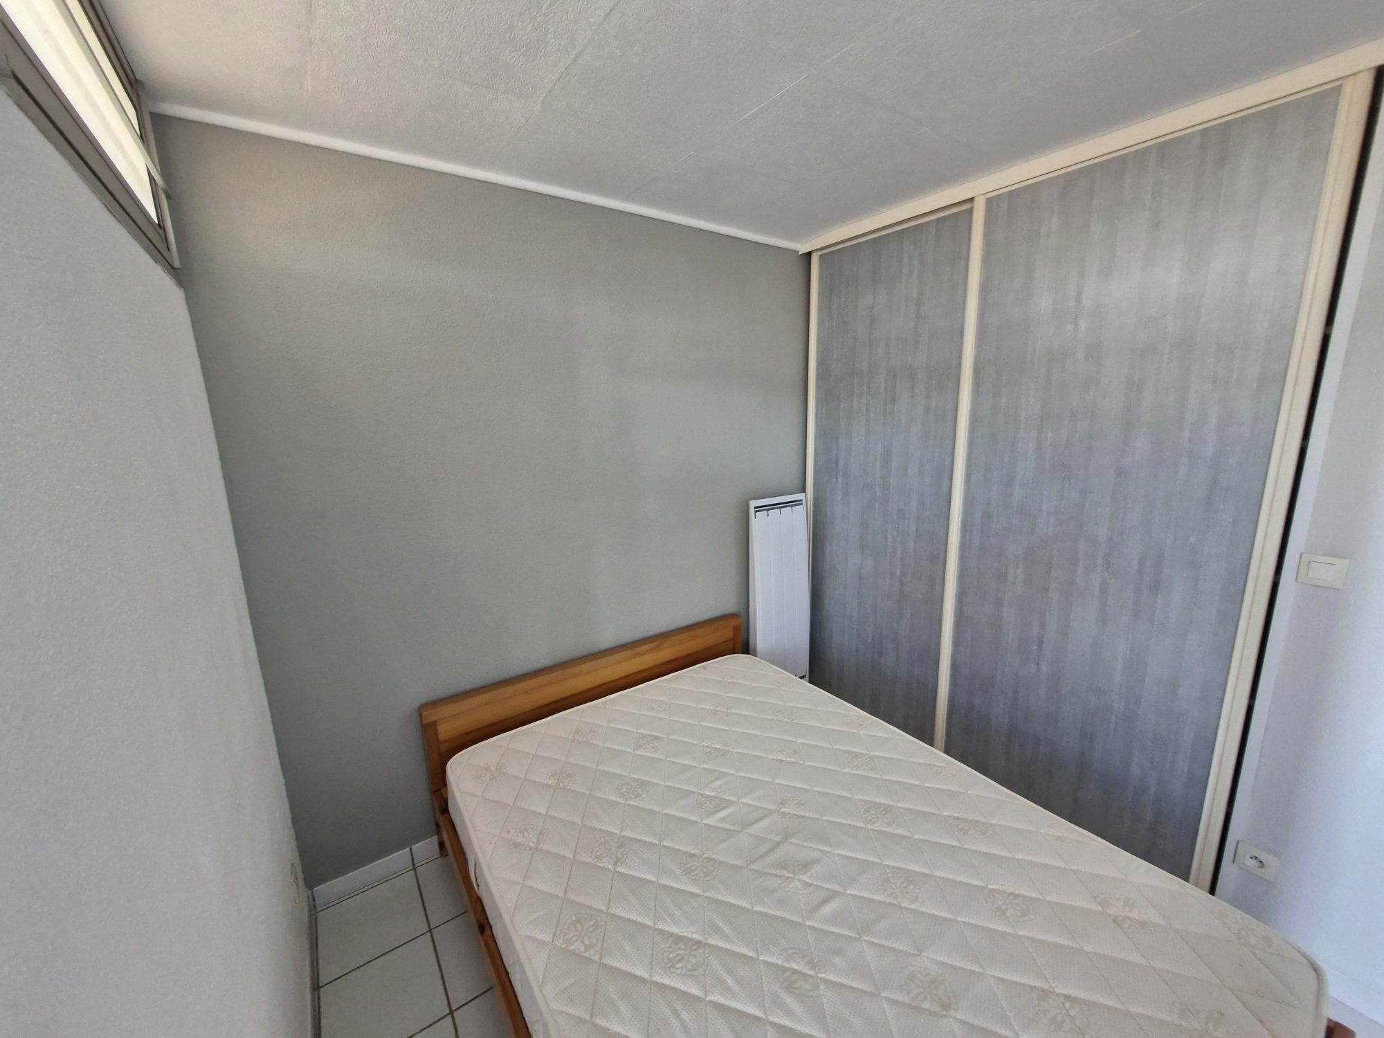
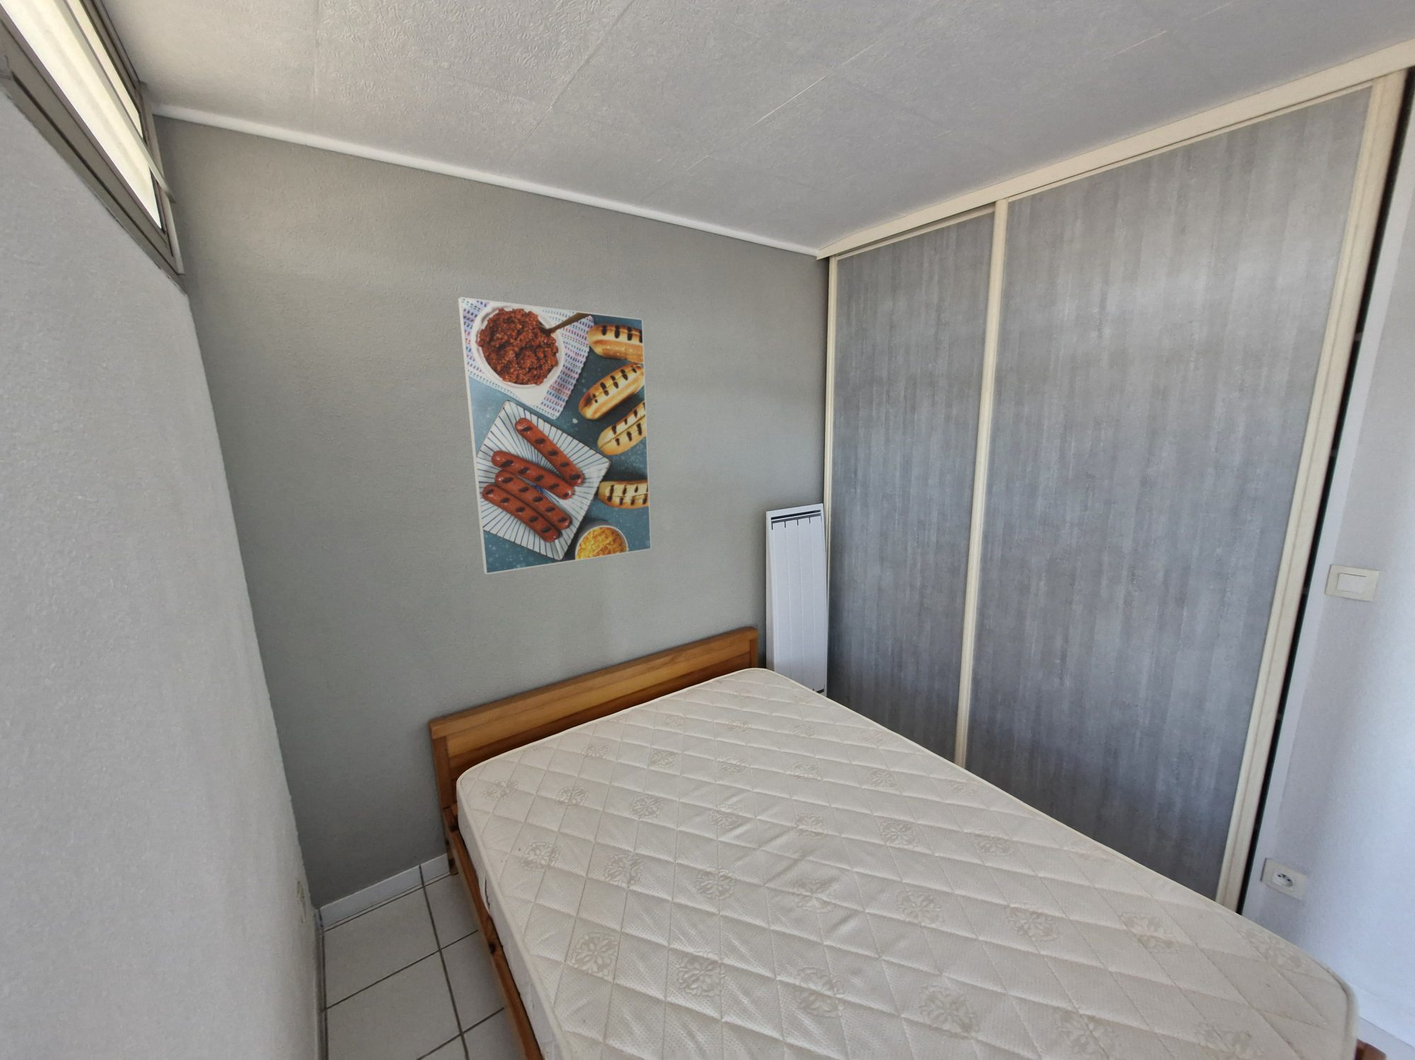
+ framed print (567, 440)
